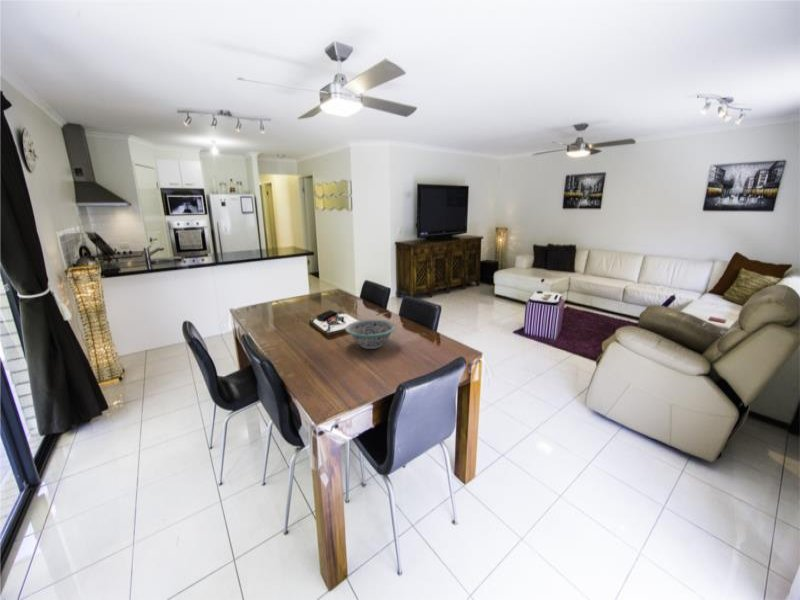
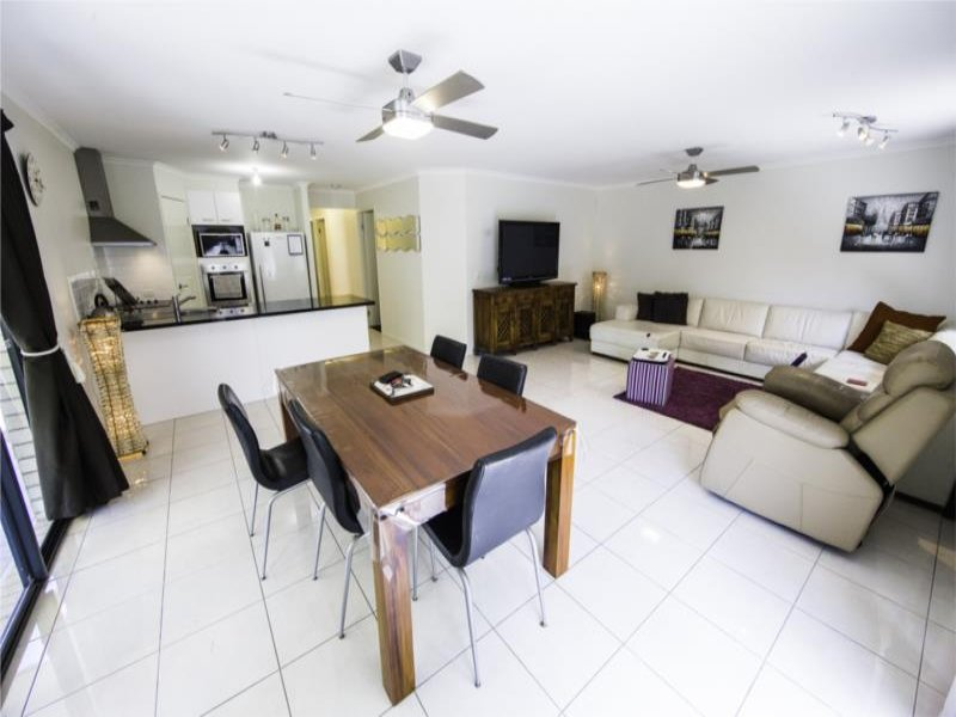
- decorative bowl (371, 336)
